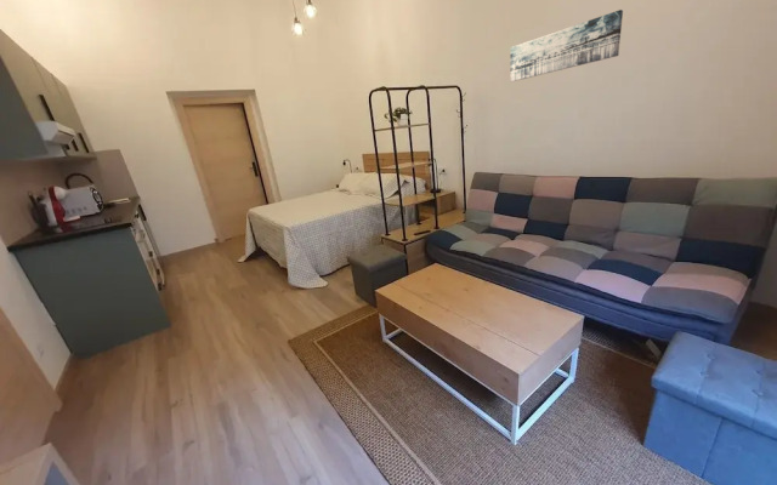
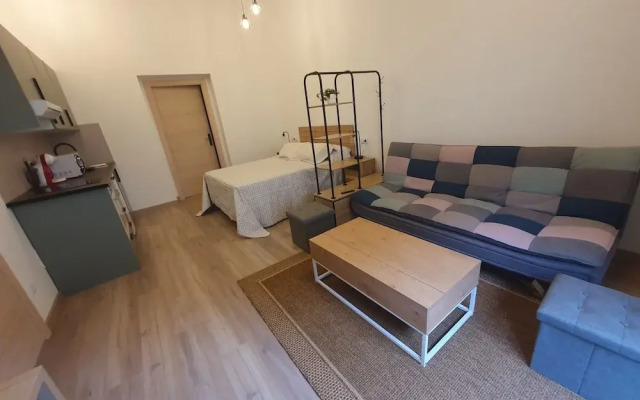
- wall art (558, 51)
